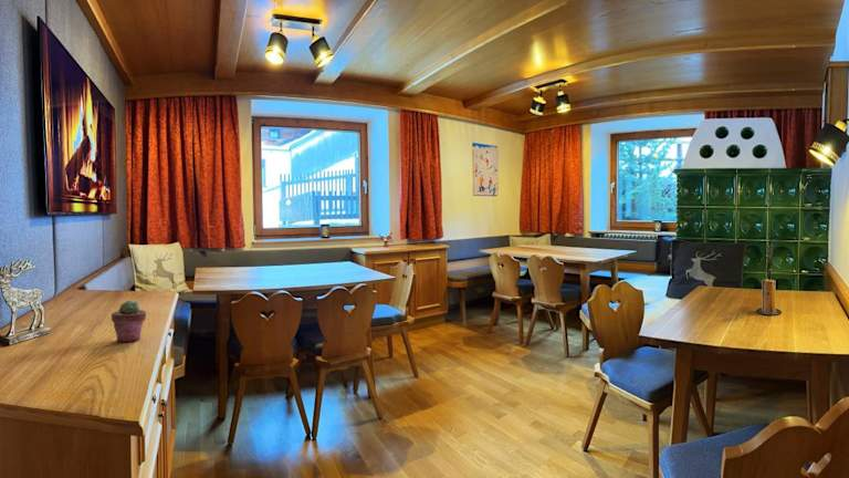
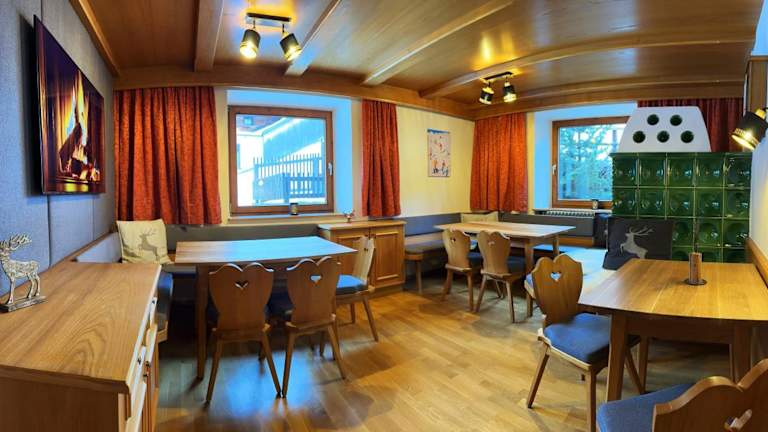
- potted succulent (128, 320)
